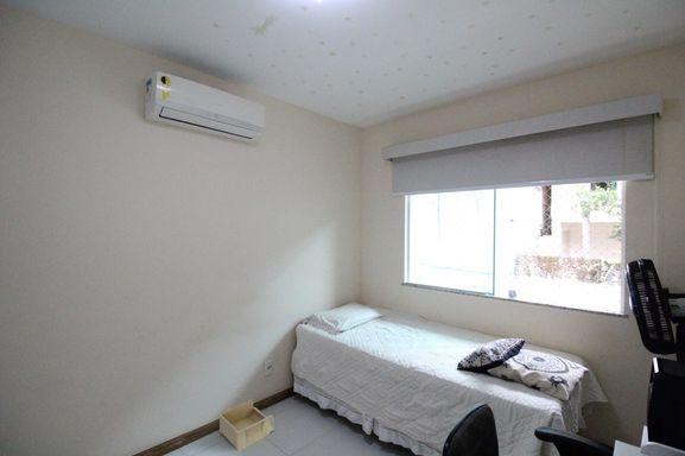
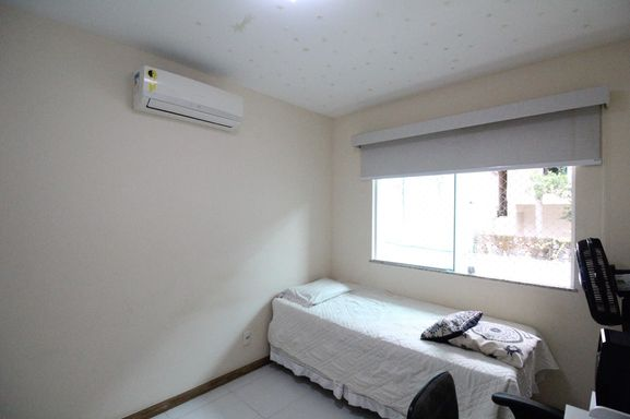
- storage bin (246, 422)
